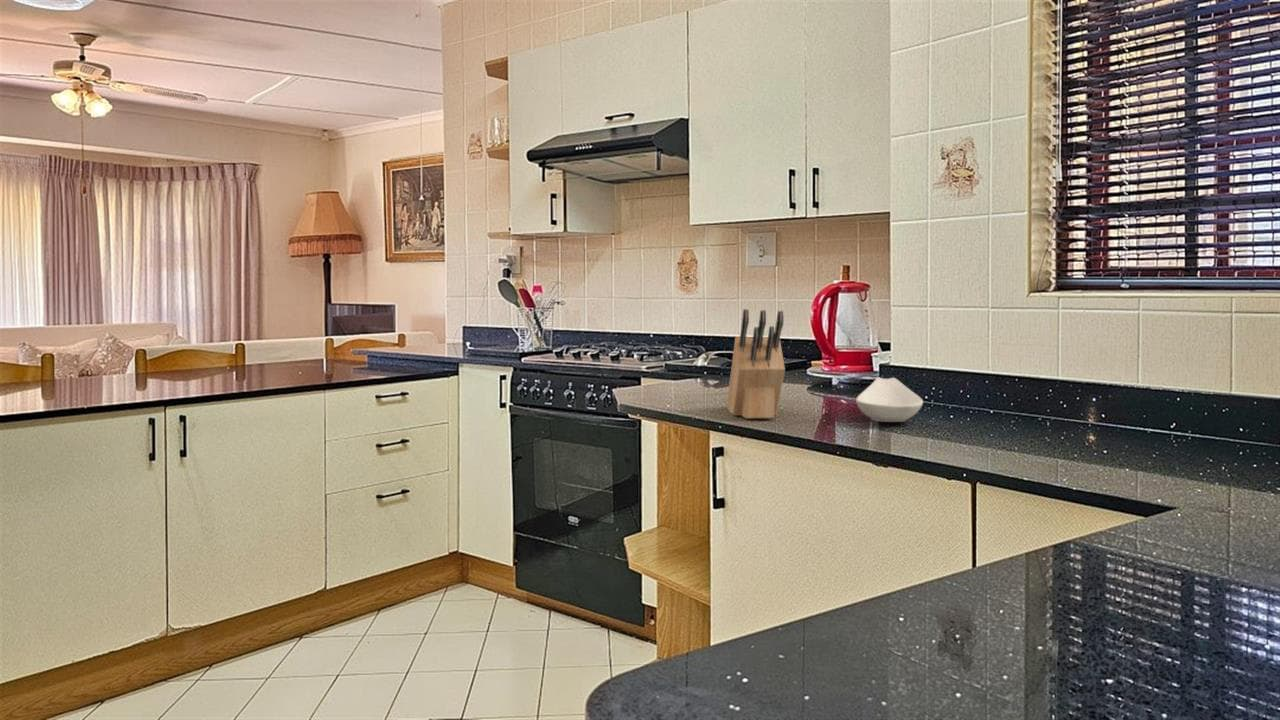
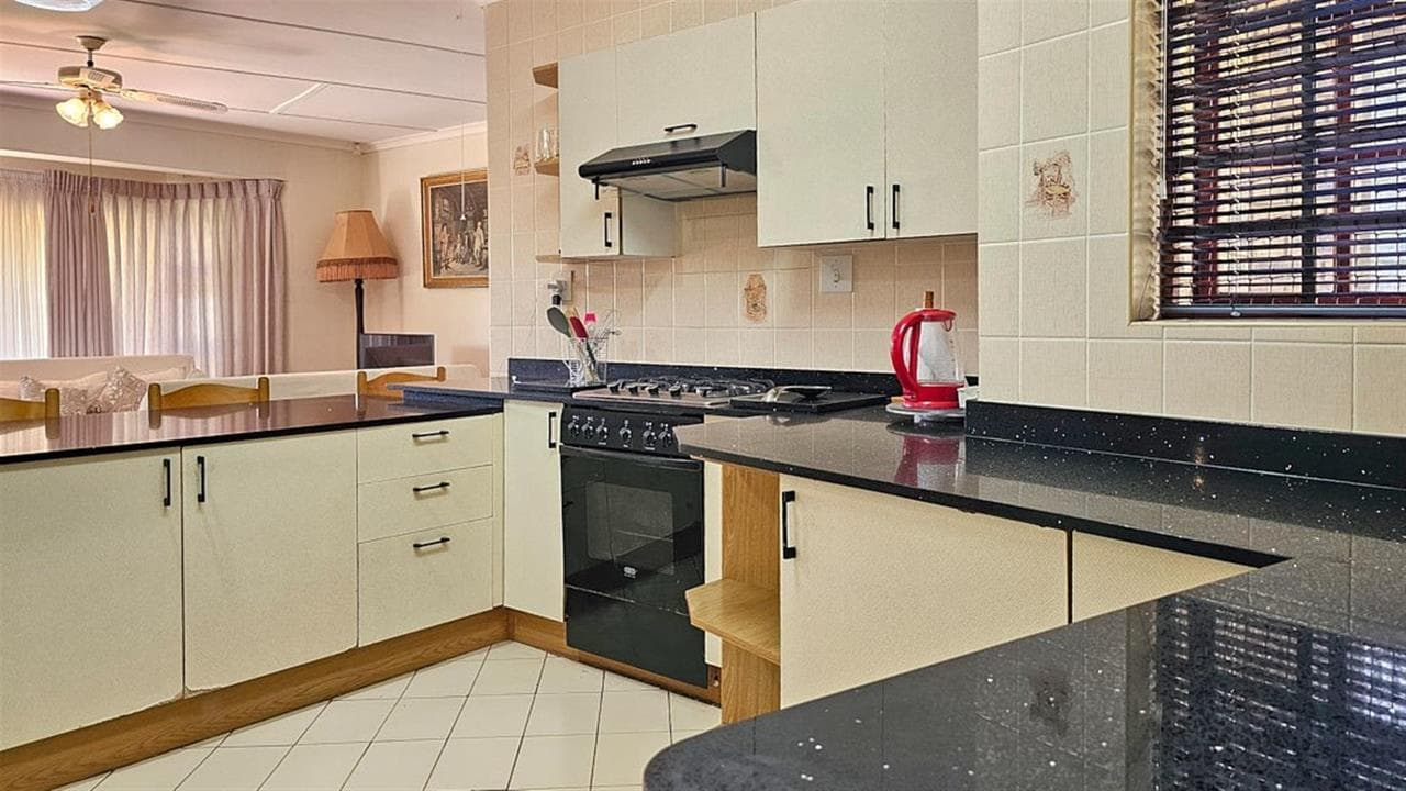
- spoon rest (886, 398)
- knife block (755, 362)
